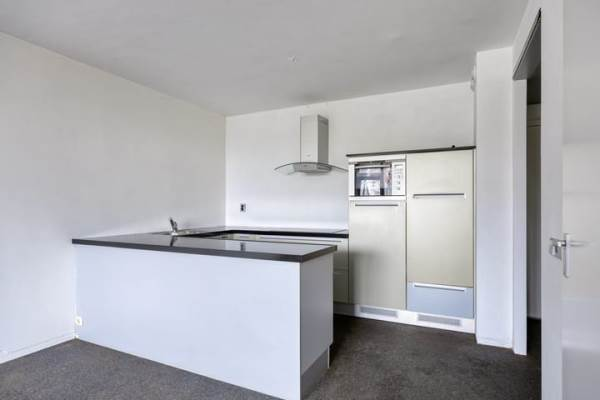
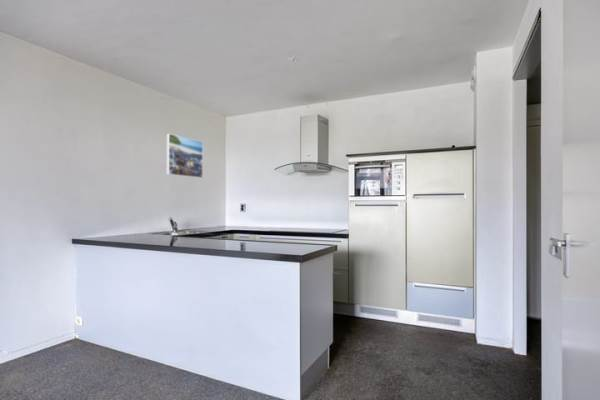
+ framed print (185, 157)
